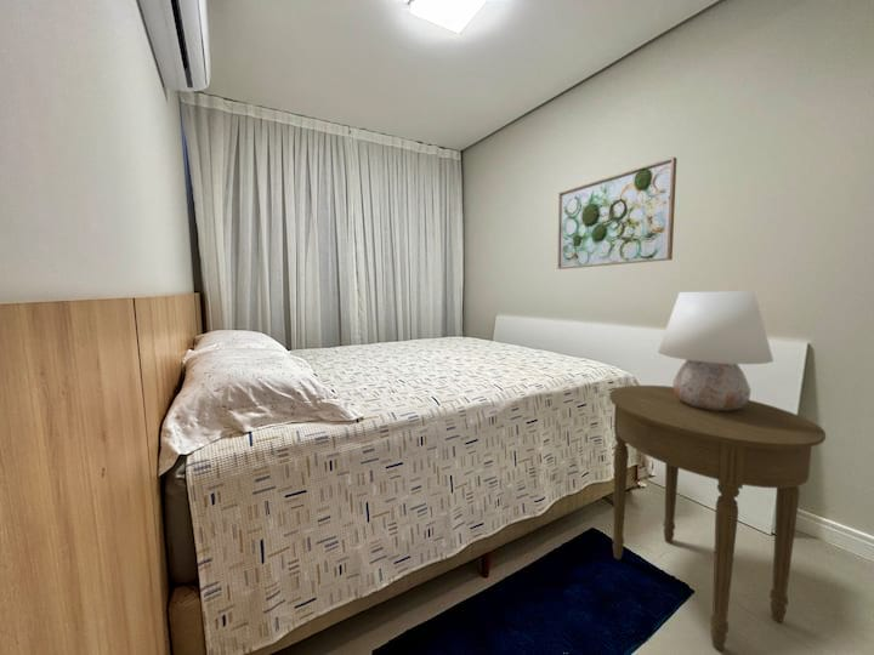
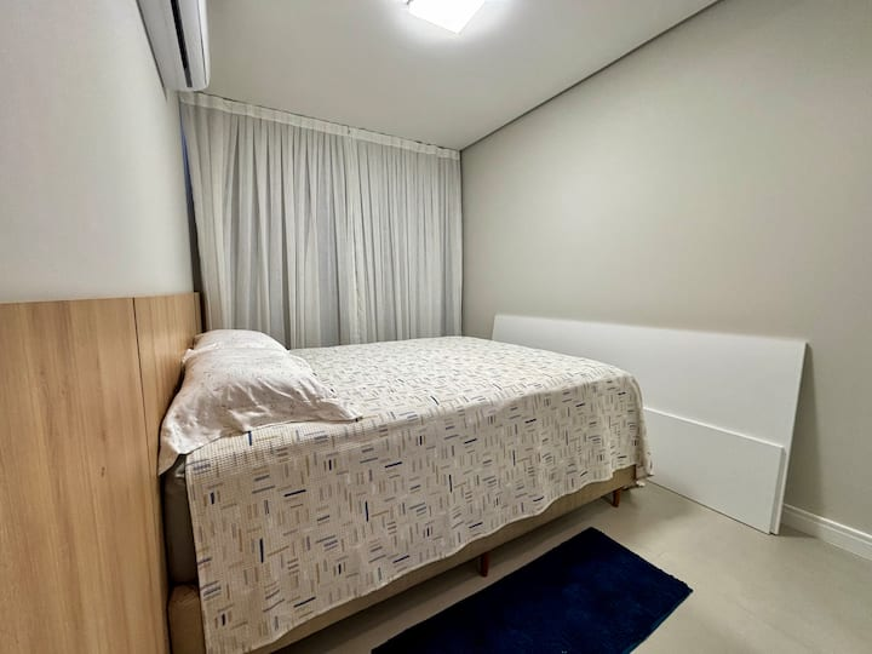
- table lamp (711, 348)
- side table (675, 497)
- wall art (607, 221)
